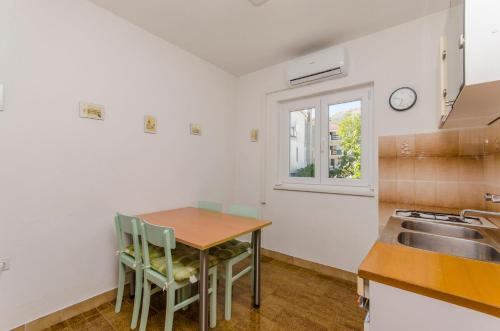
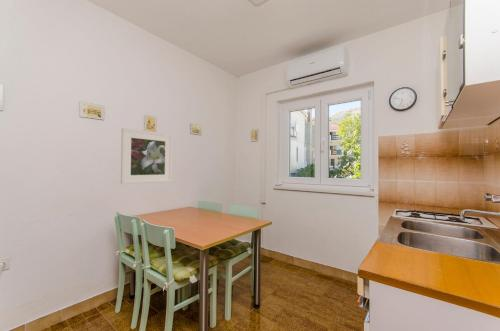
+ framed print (148, 157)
